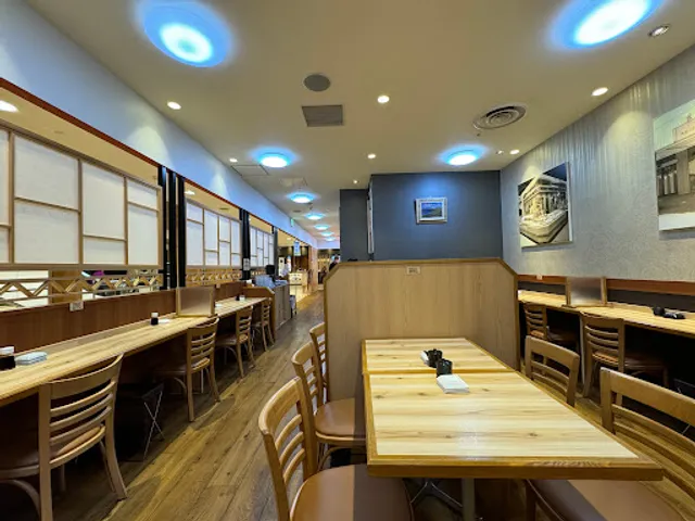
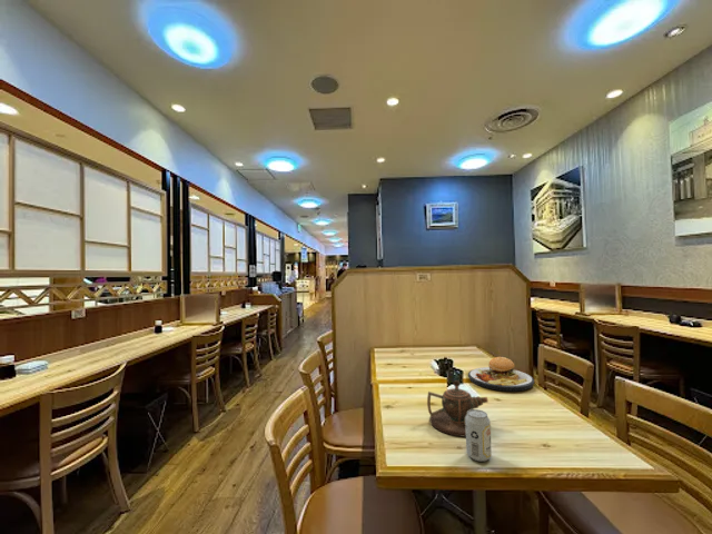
+ plate (498, 365)
+ beverage can (477, 434)
+ teapot (456, 402)
